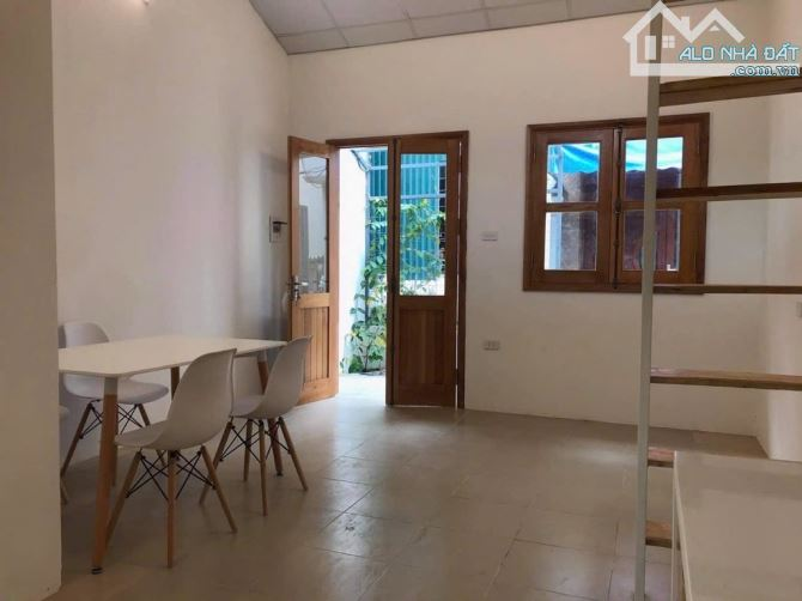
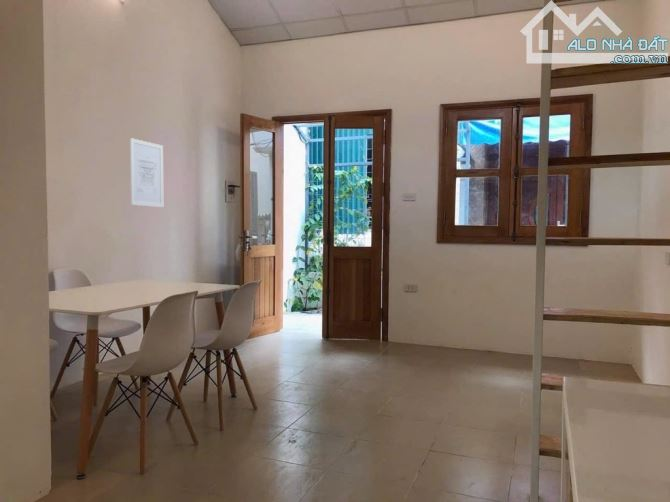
+ wall art (147, 174)
